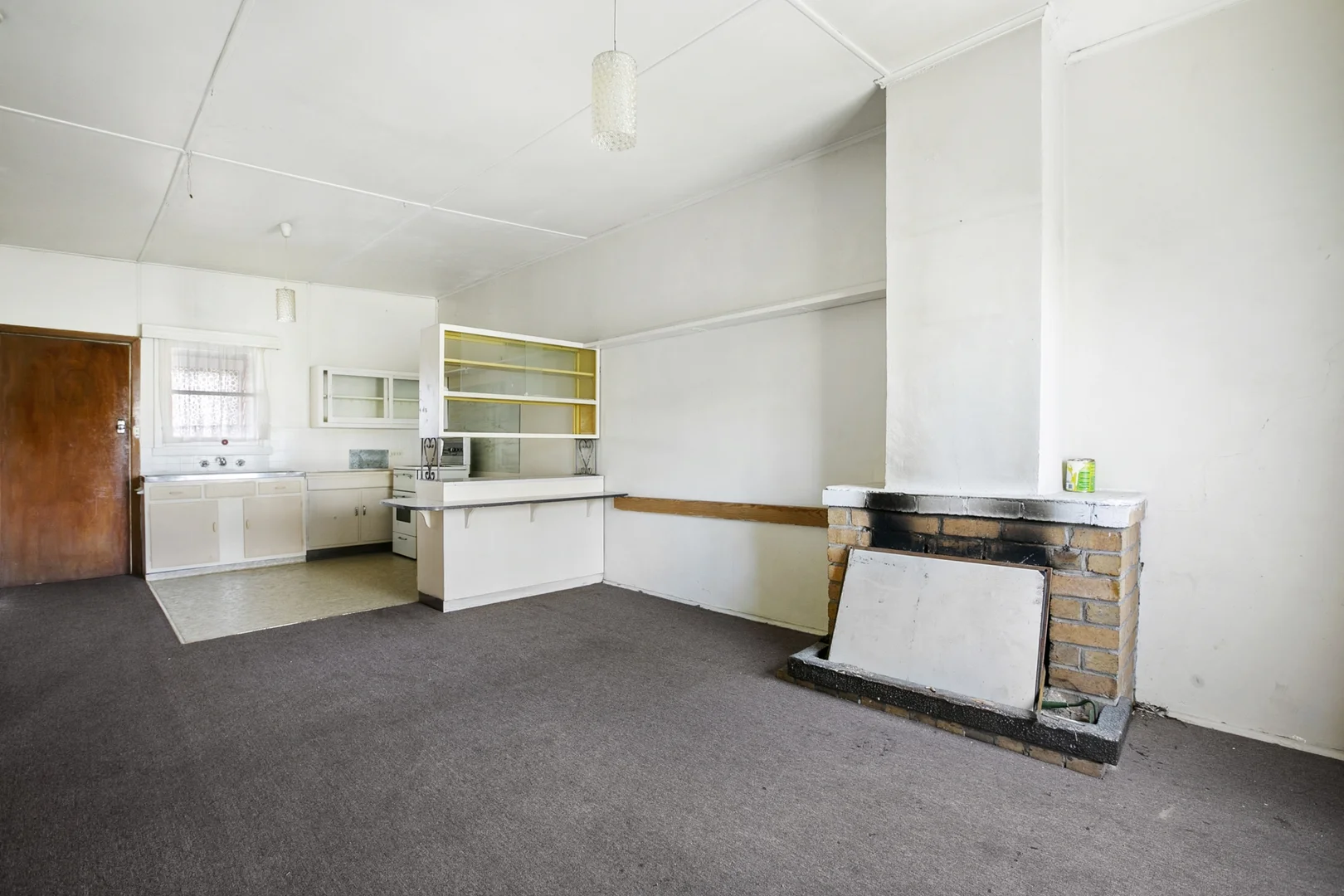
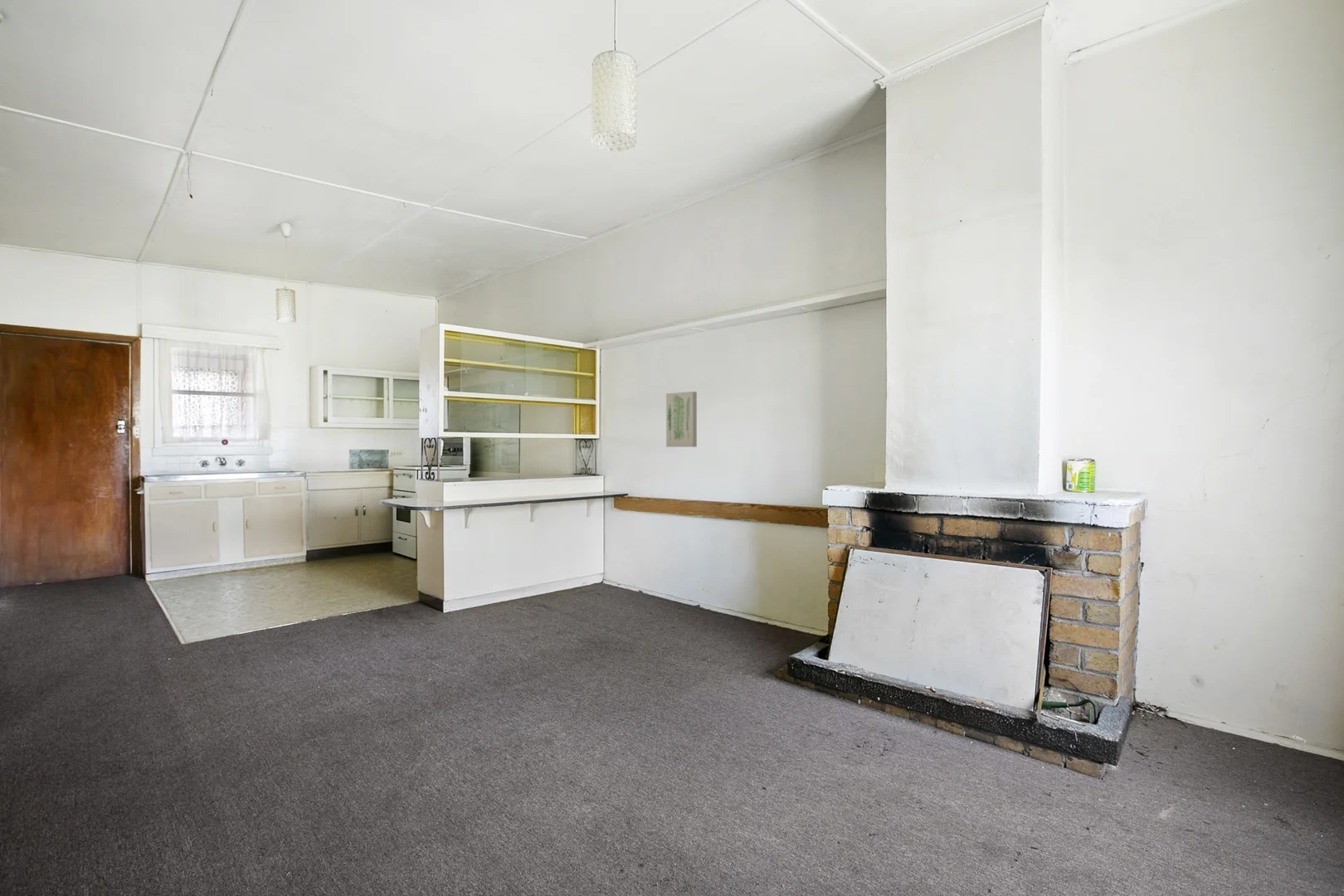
+ wall art (681, 420)
